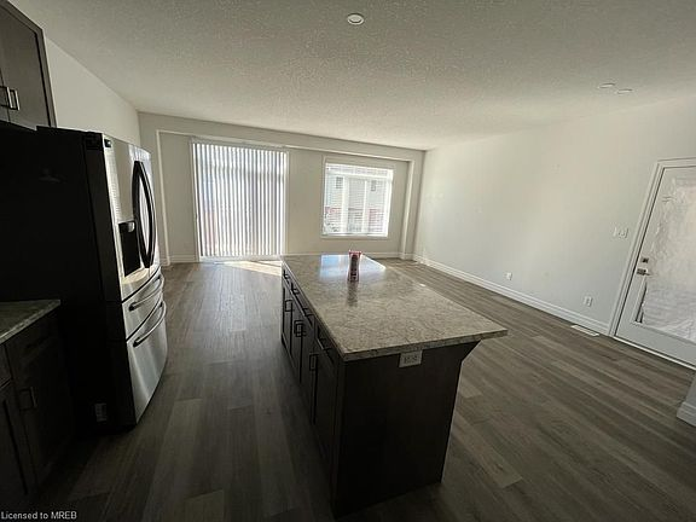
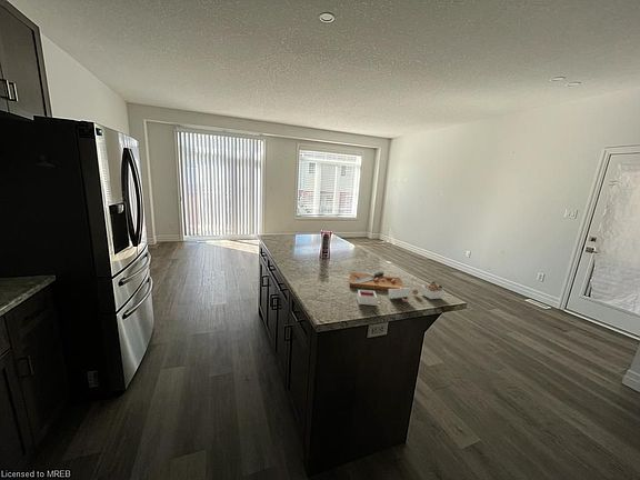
+ cutting board (384, 280)
